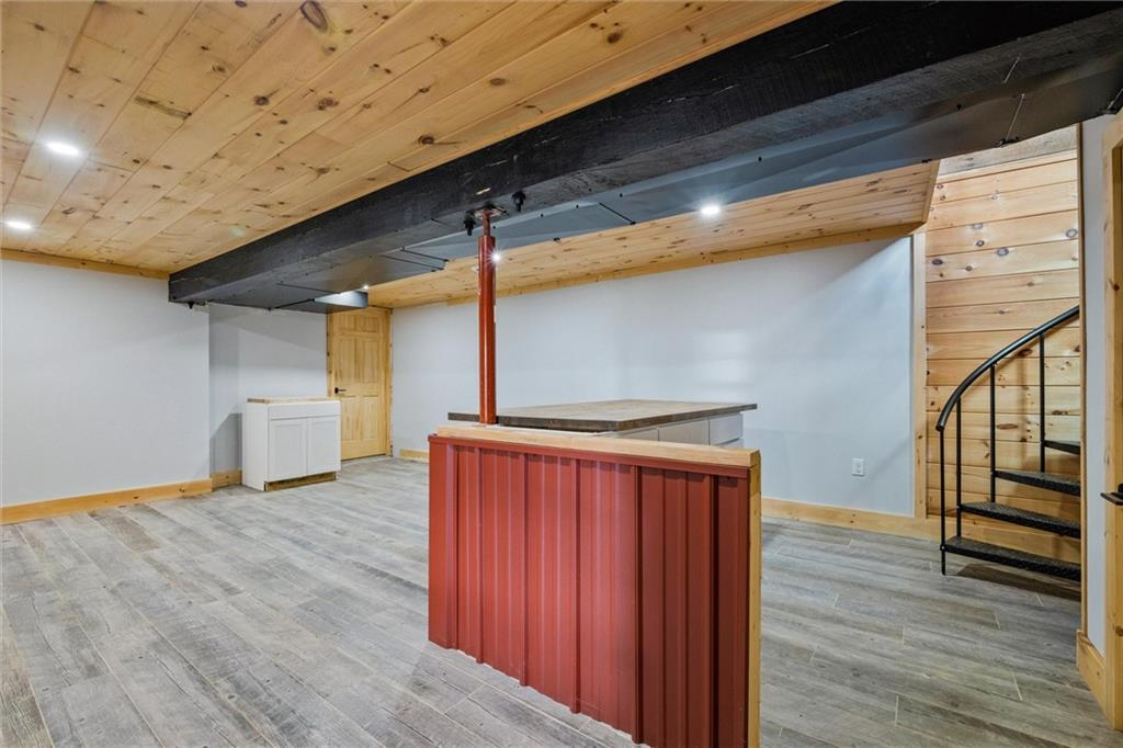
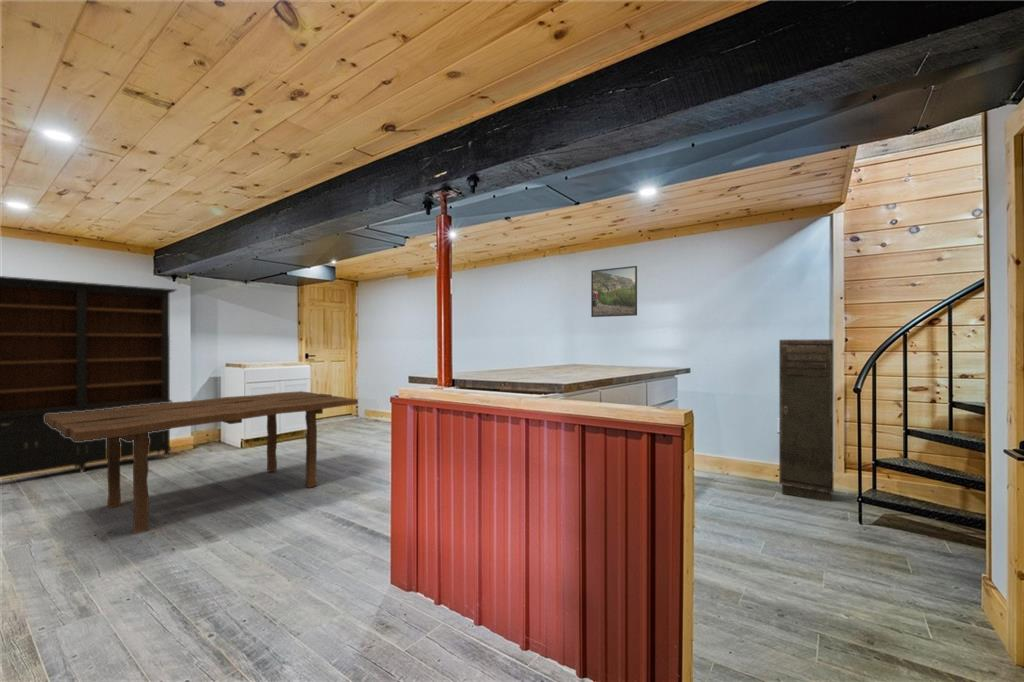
+ bookcase (79, 375)
+ dining table (228, 423)
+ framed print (613, 292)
+ storage cabinet (806, 415)
